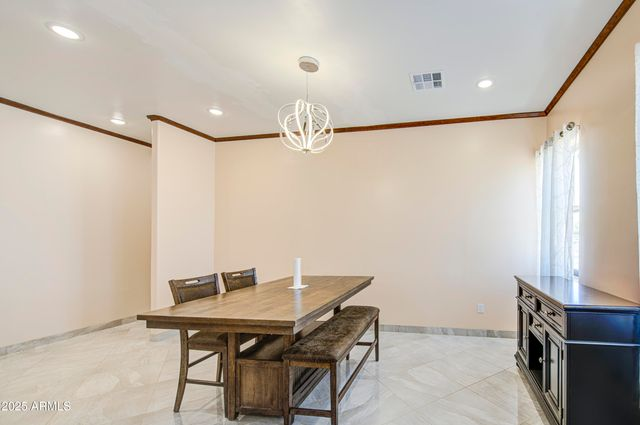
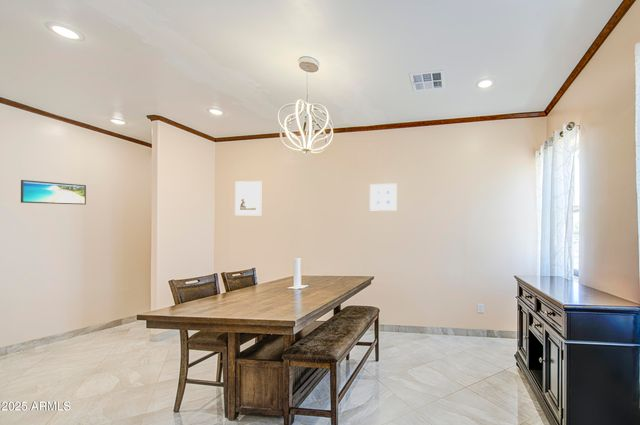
+ wall art (383, 197)
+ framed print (248, 198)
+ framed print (56, 193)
